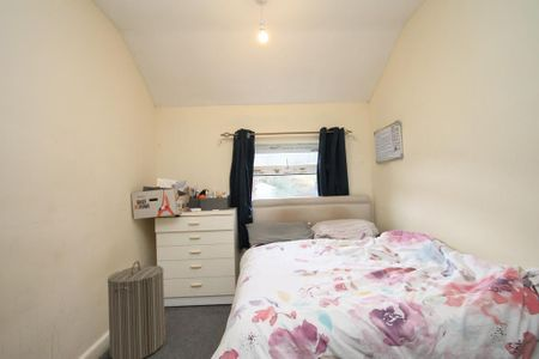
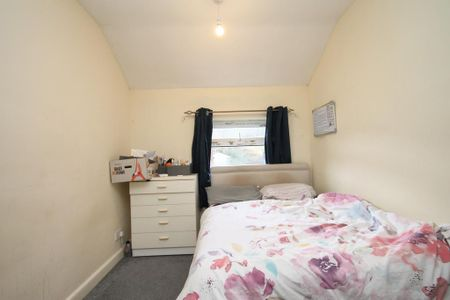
- laundry hamper (137, 303)
